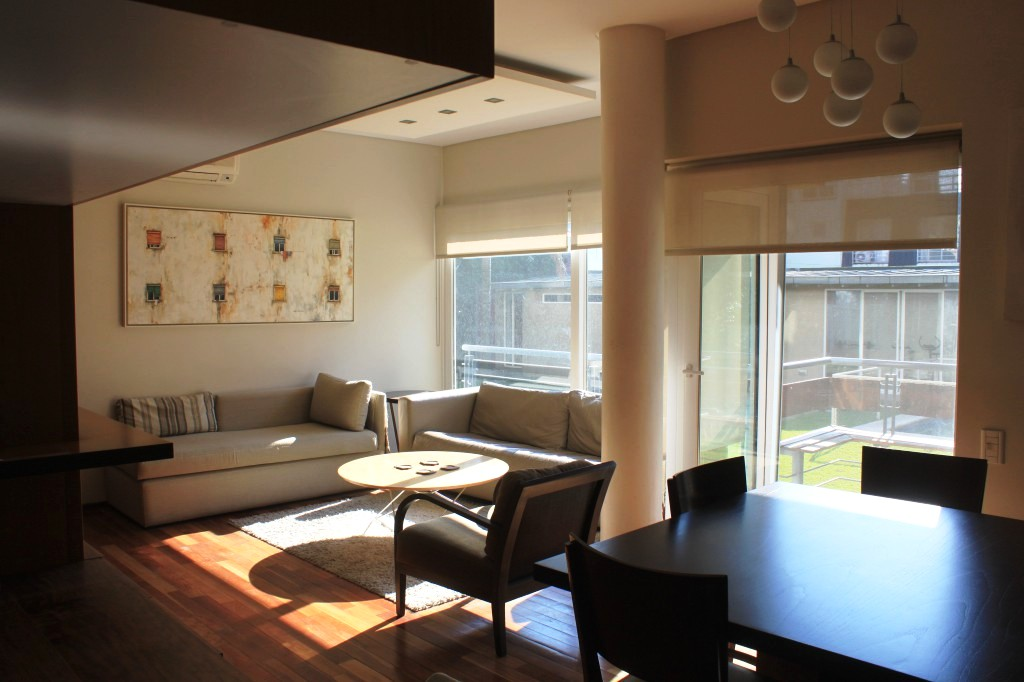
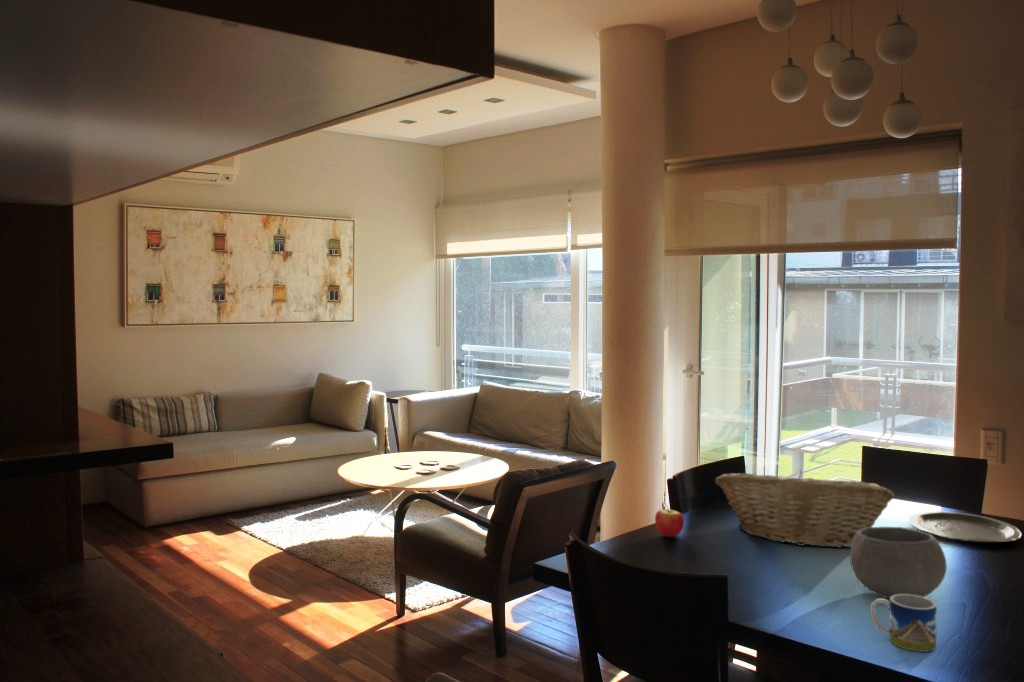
+ apple (669, 519)
+ plate (963, 527)
+ mug (902, 620)
+ fruit basket (800, 500)
+ bowl (897, 564)
